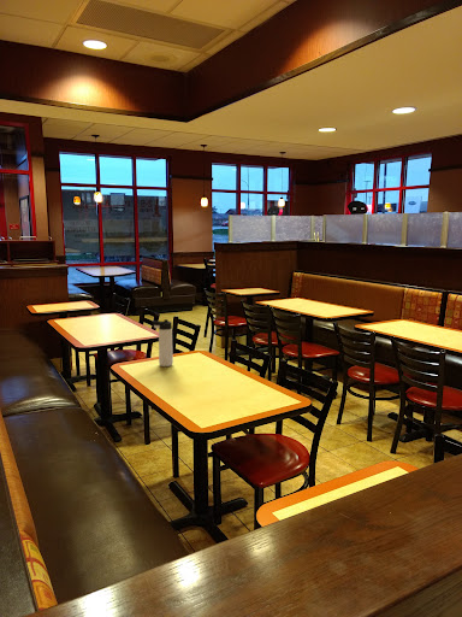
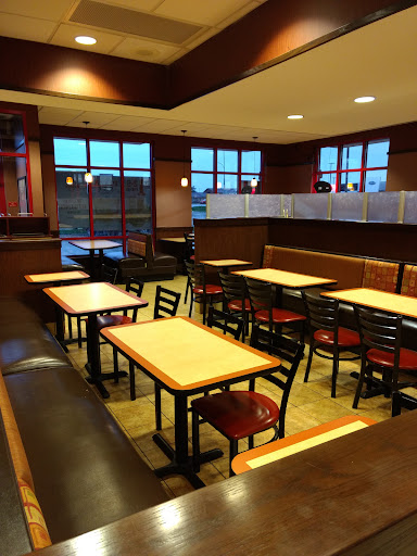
- thermos bottle (162, 342)
